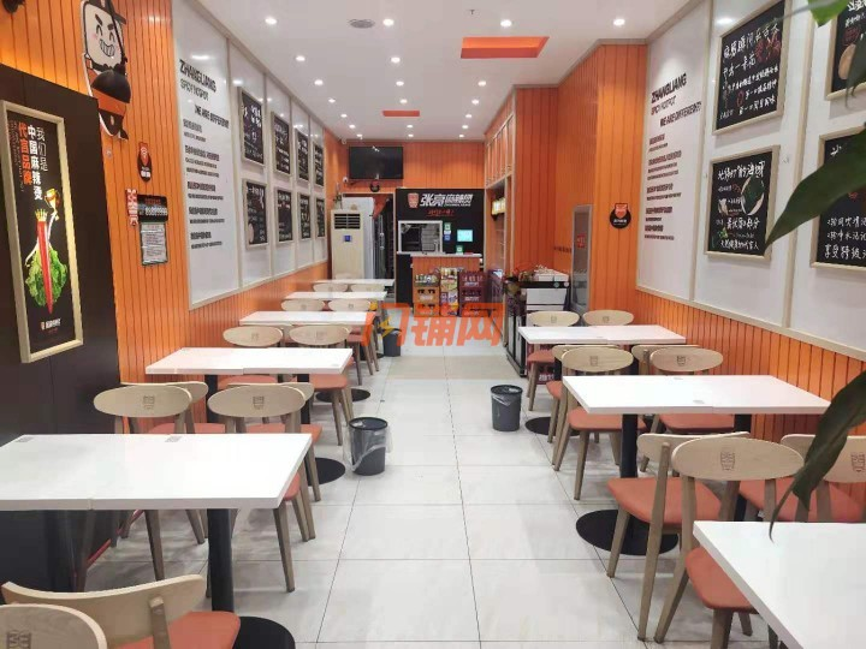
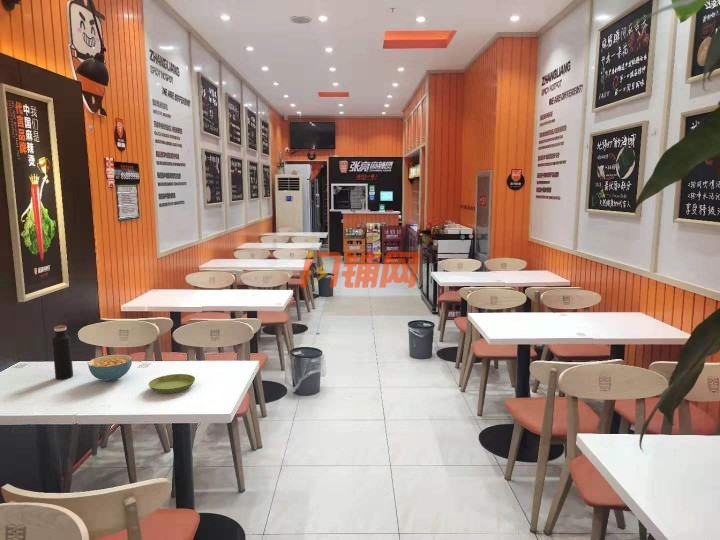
+ water bottle (62, 351)
+ saucer (172, 384)
+ cereal bowl (110, 370)
